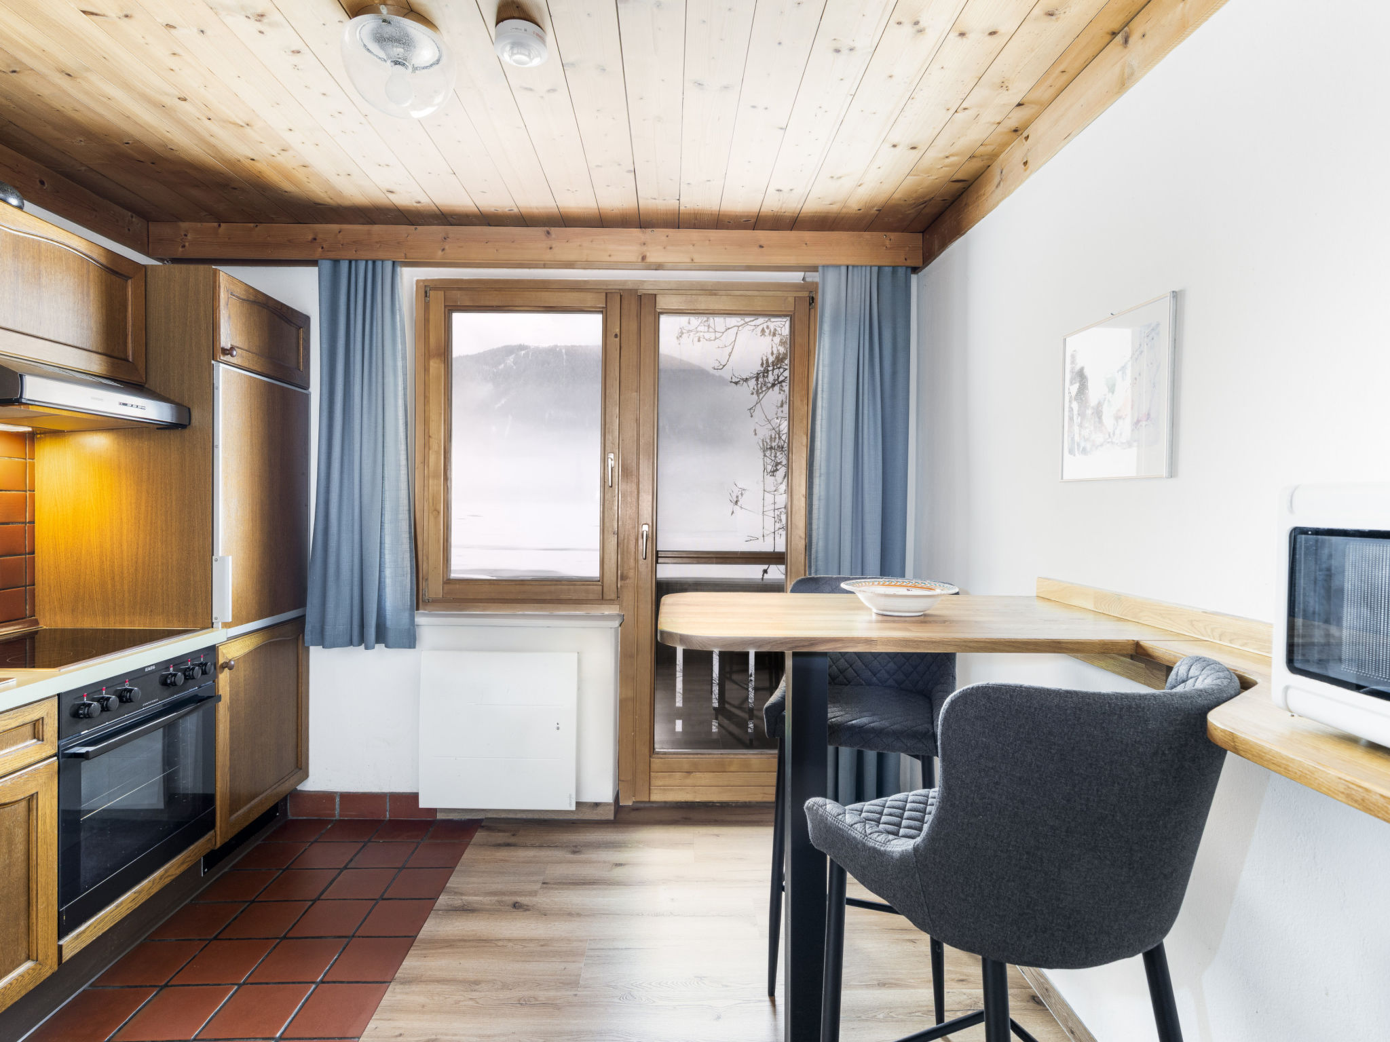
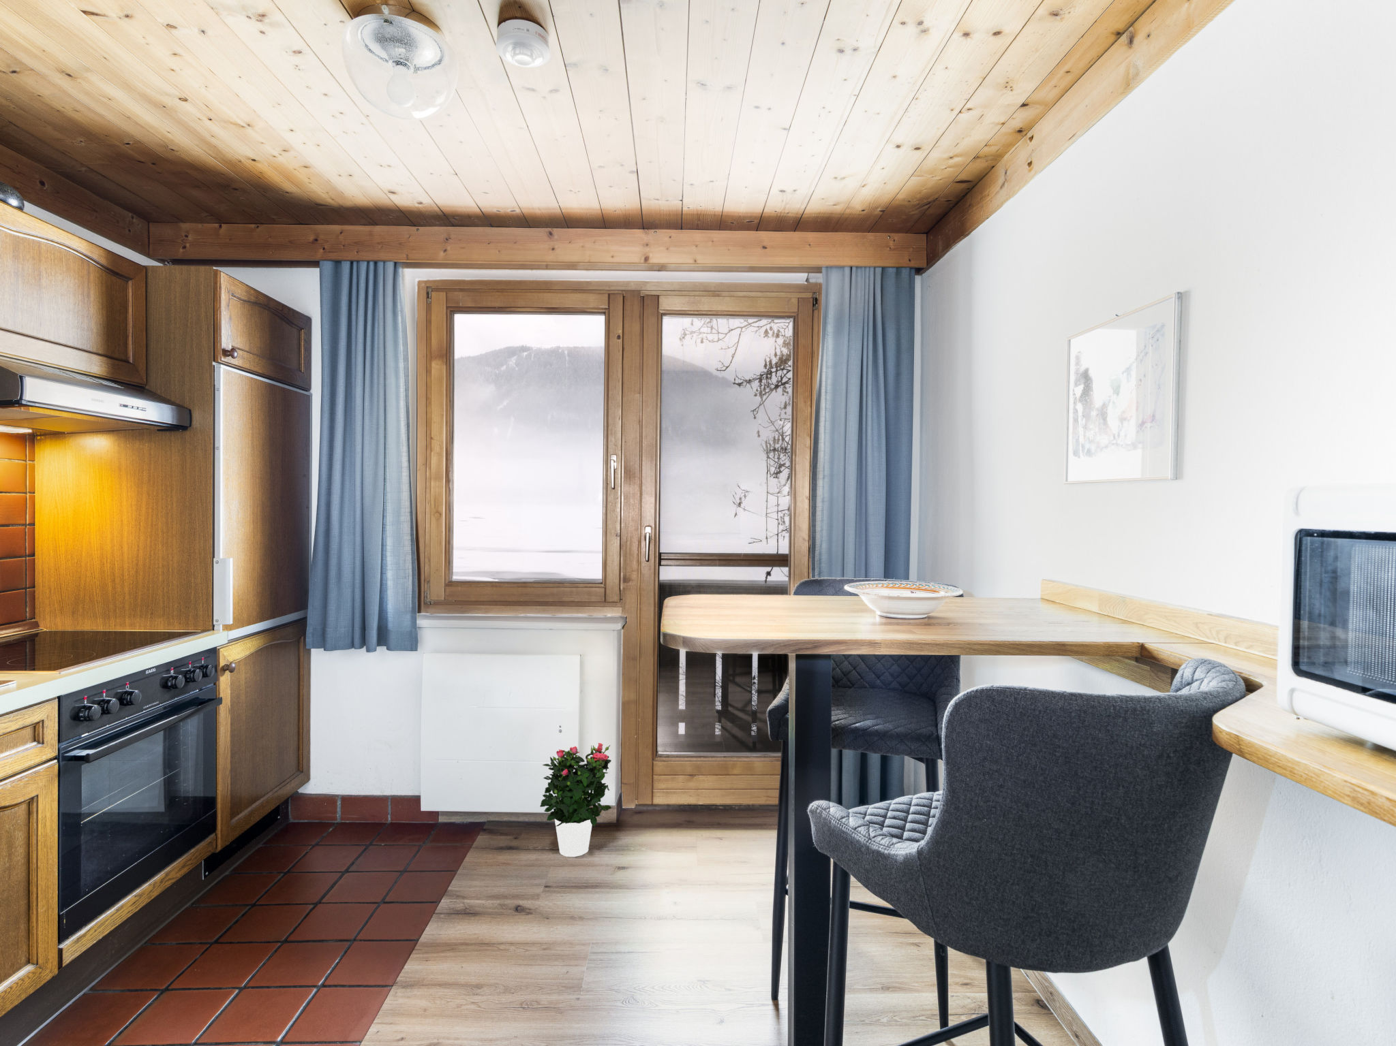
+ potted flower (577, 798)
